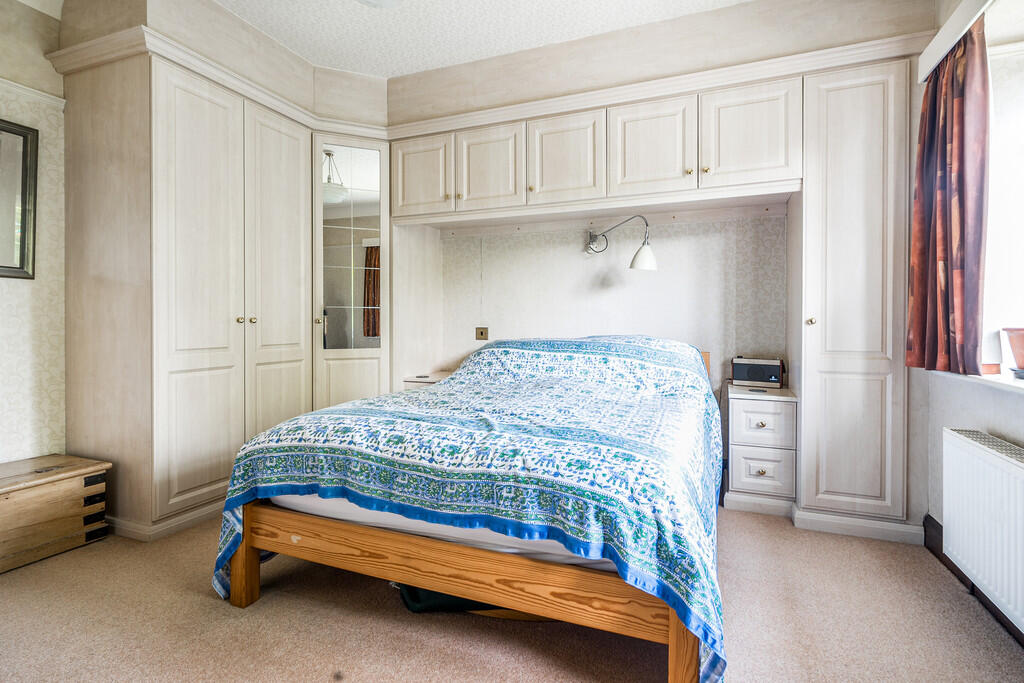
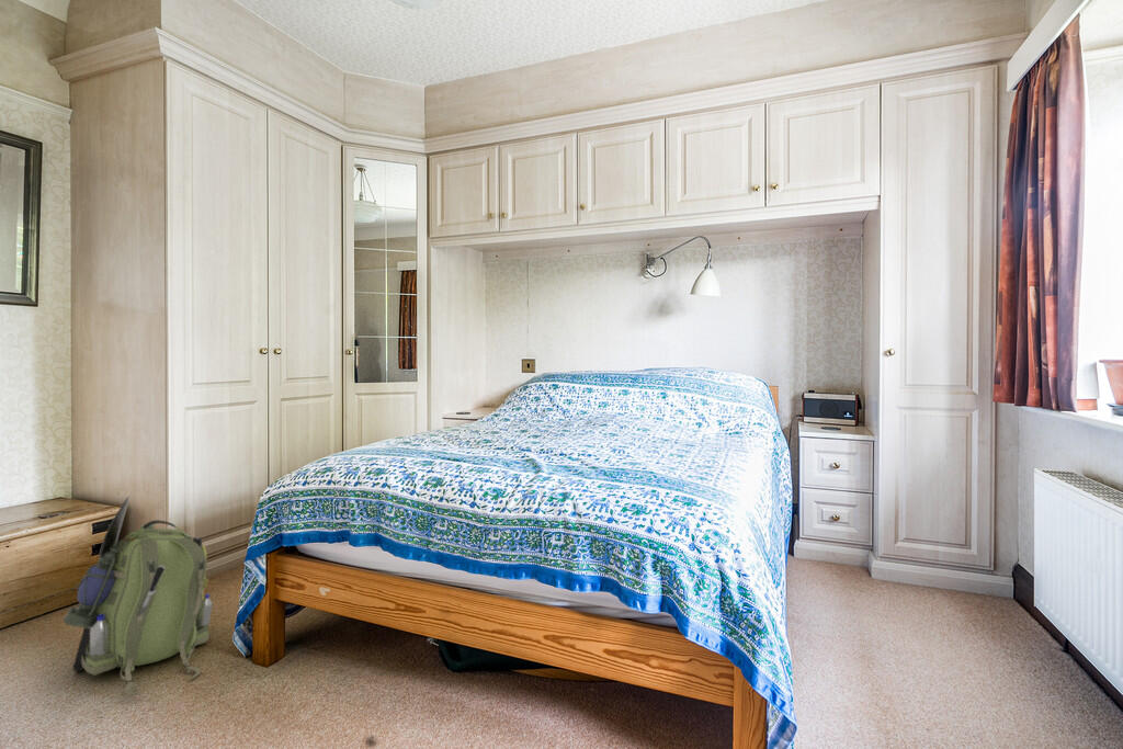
+ backpack (144, 580)
